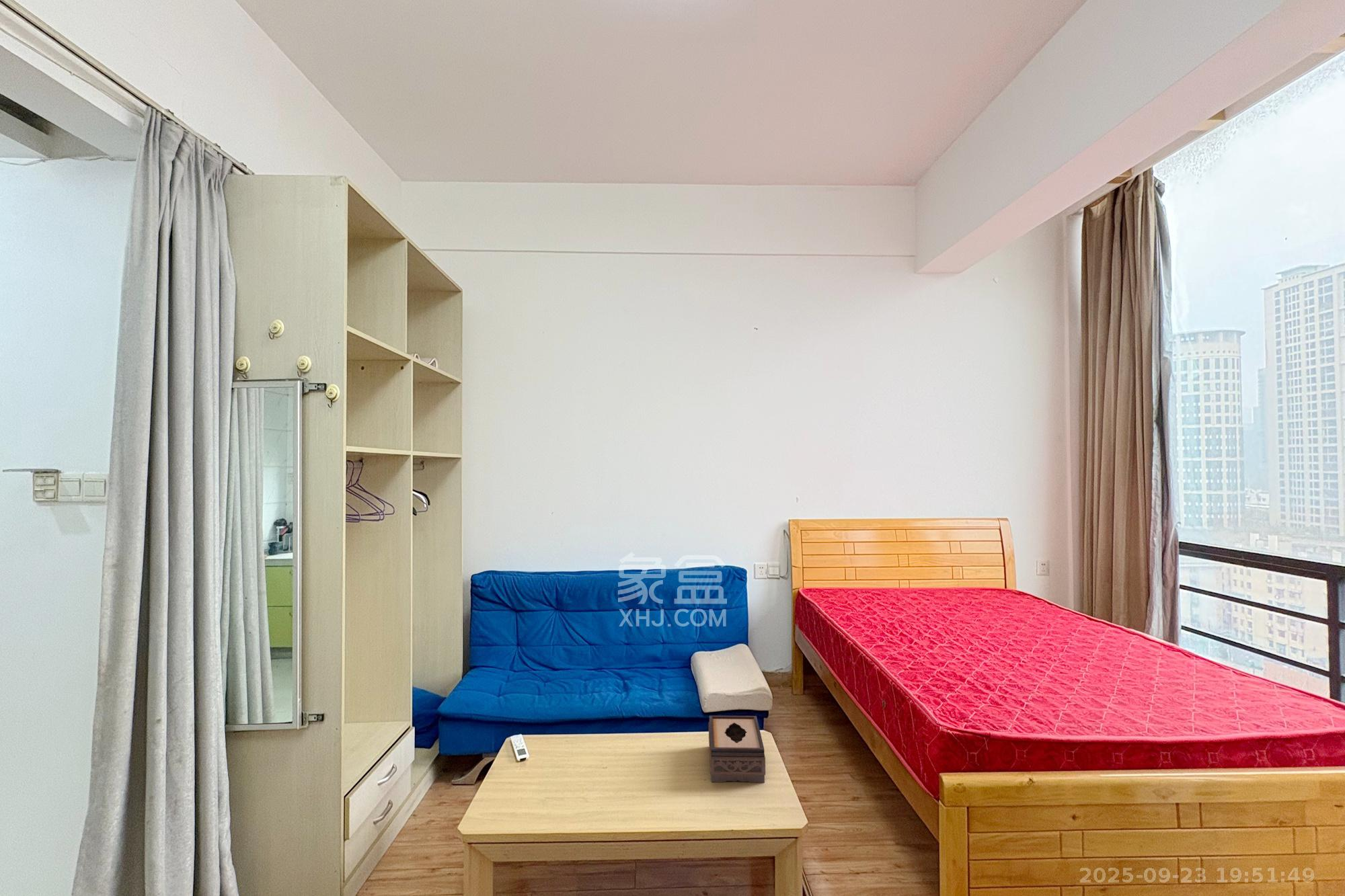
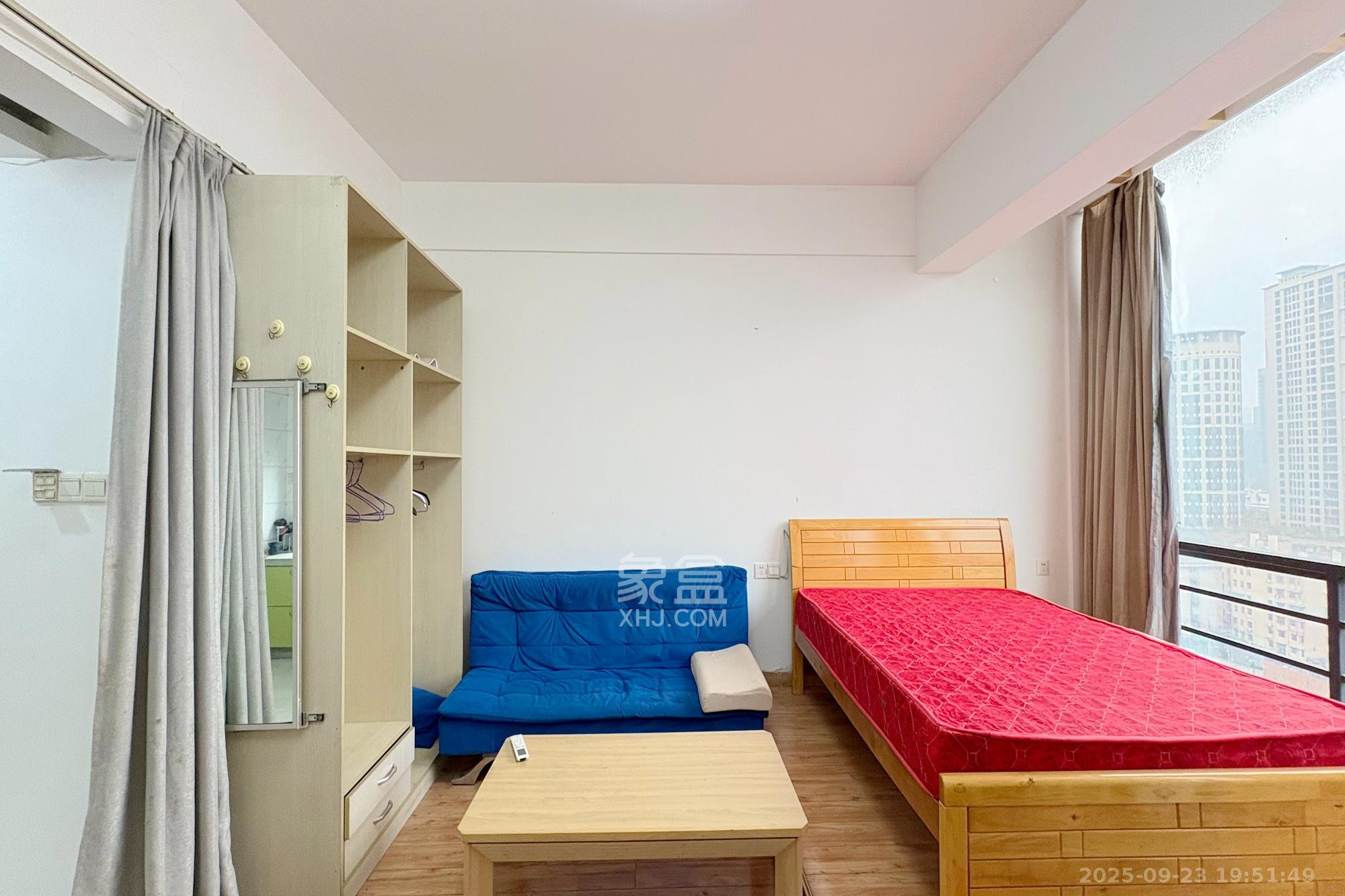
- tissue box (735, 747)
